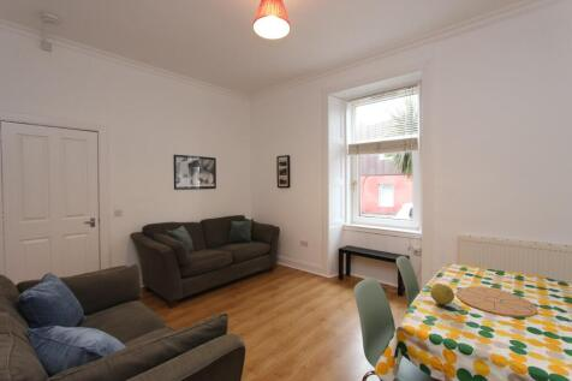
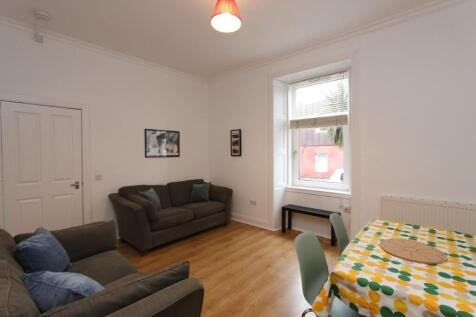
- fruit (441, 293)
